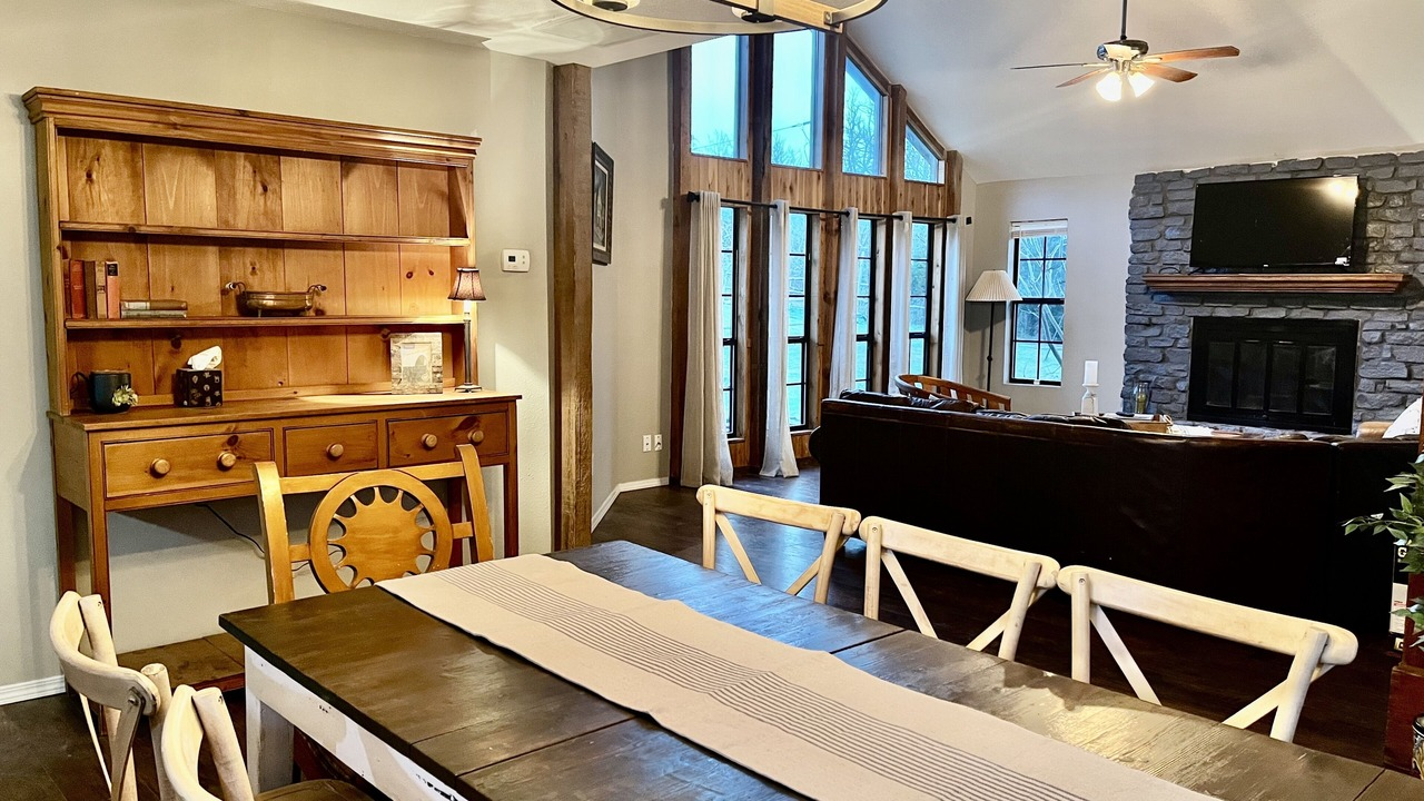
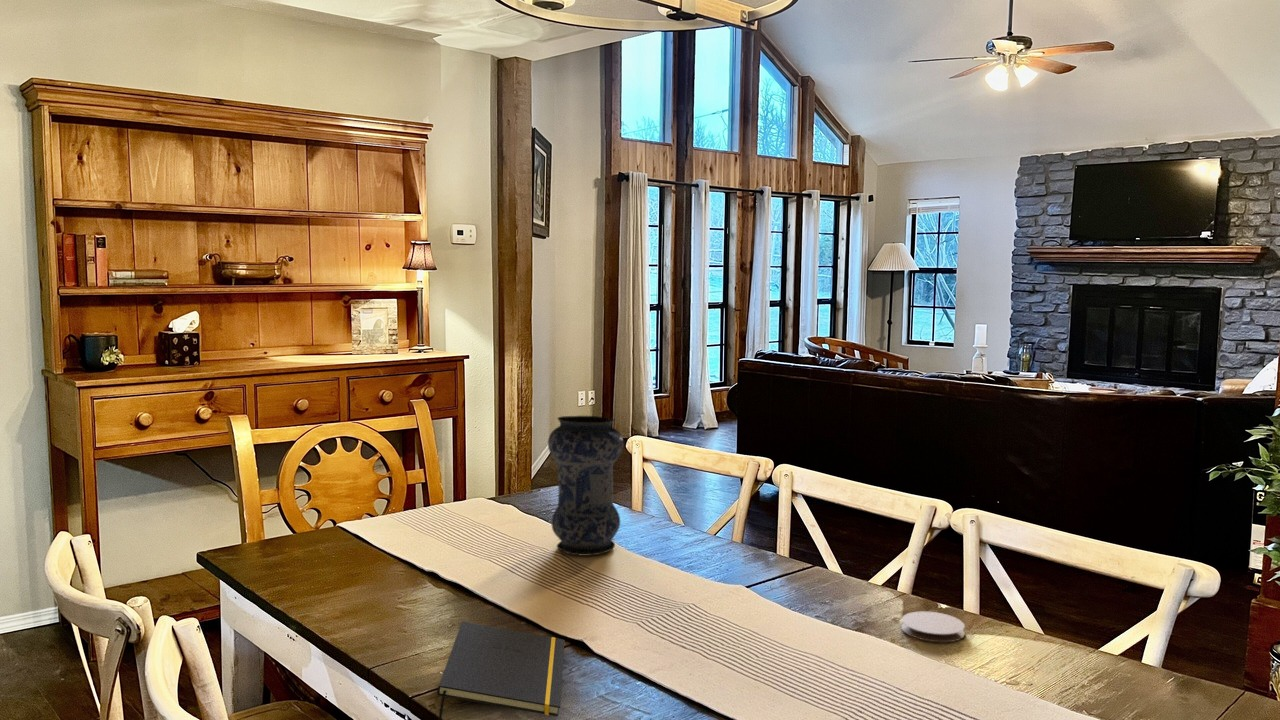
+ coaster (932, 626)
+ notepad (506, 665)
+ vase (585, 482)
